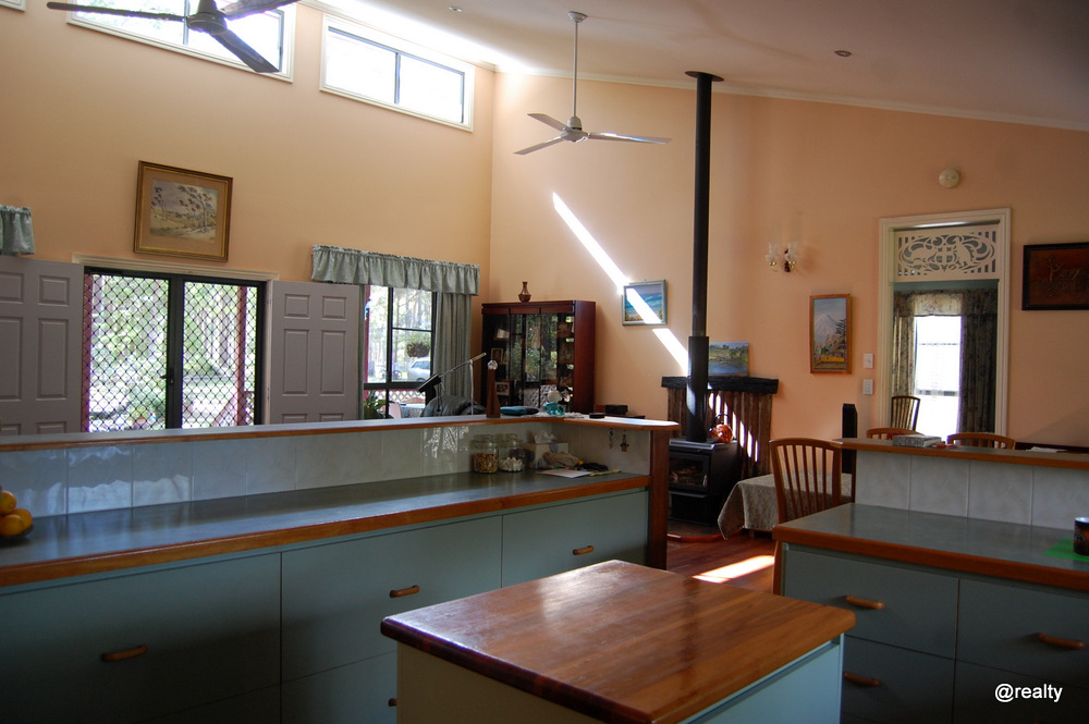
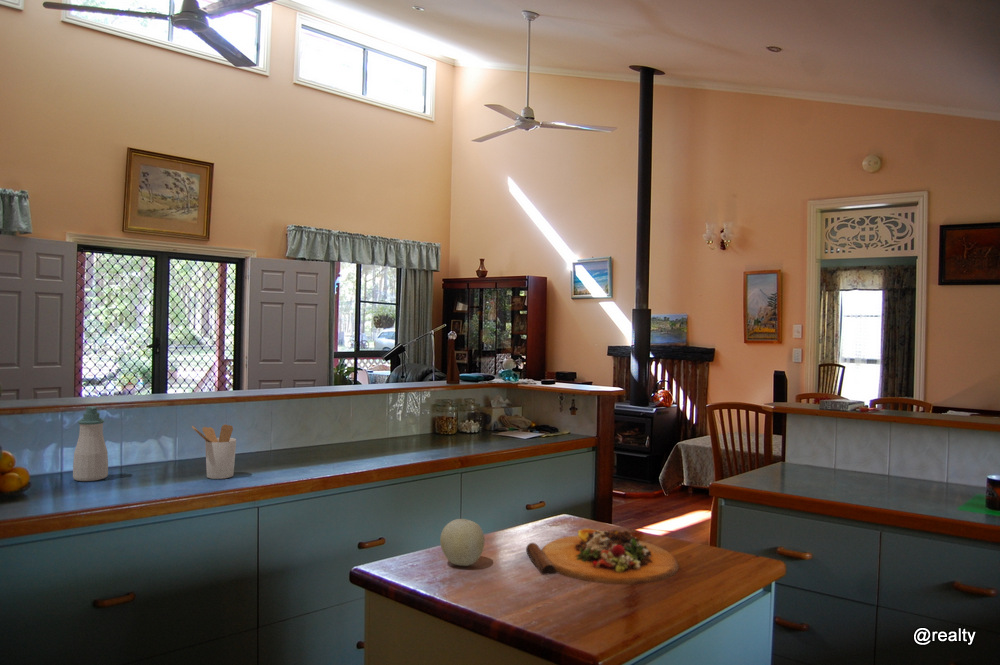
+ fruit (463, 541)
+ cutting board (601, 544)
+ utensil holder (213, 450)
+ soap bottle (91, 442)
